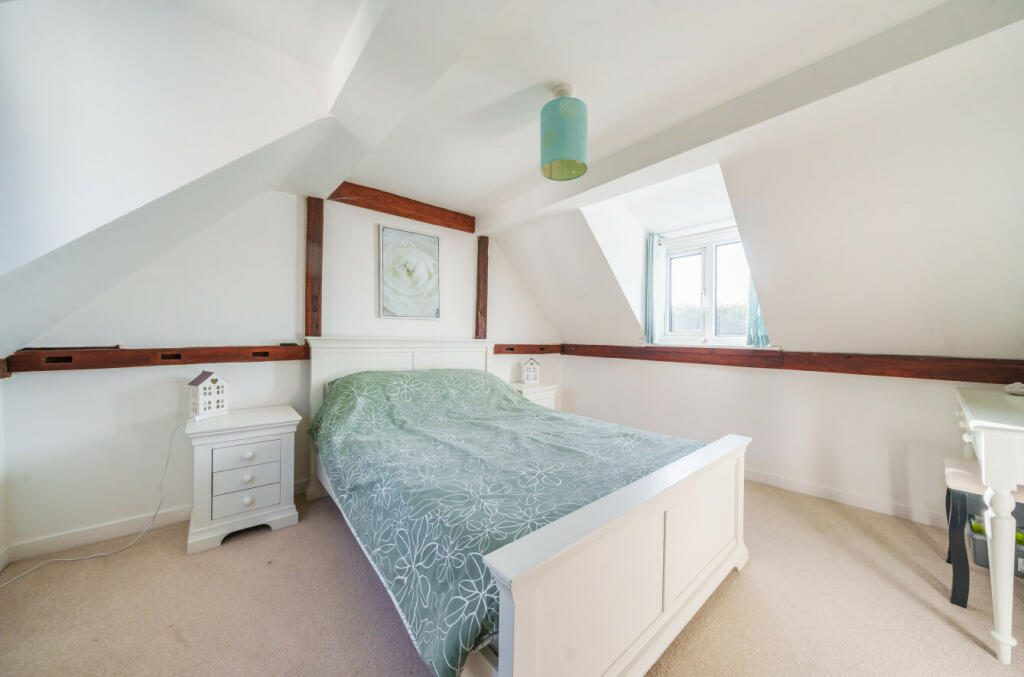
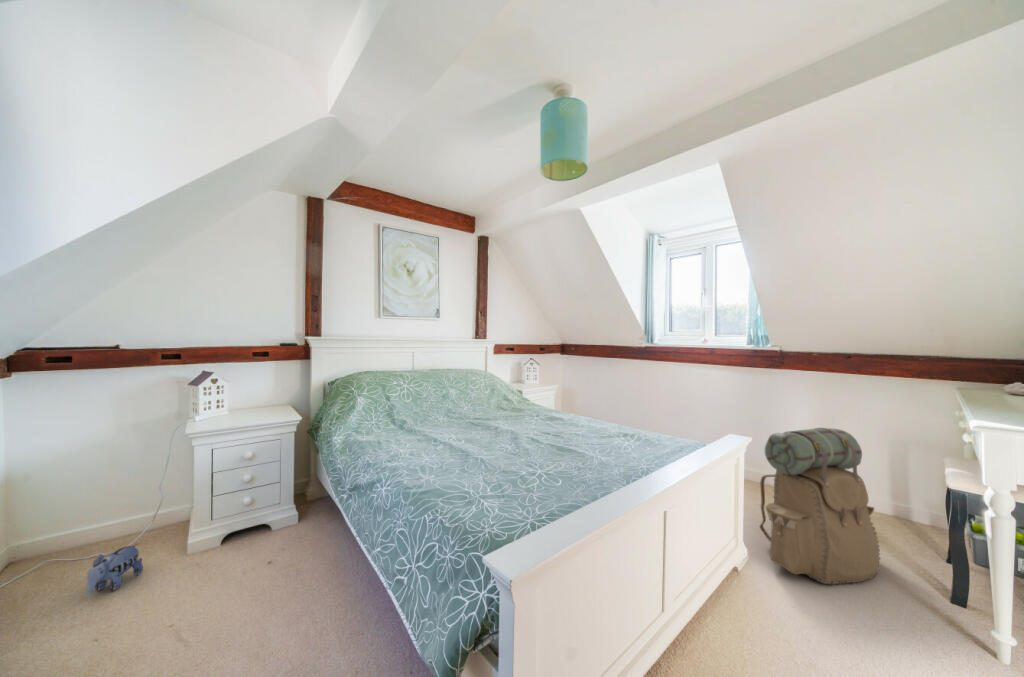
+ plush toy (114, 568)
+ backpack (813, 492)
